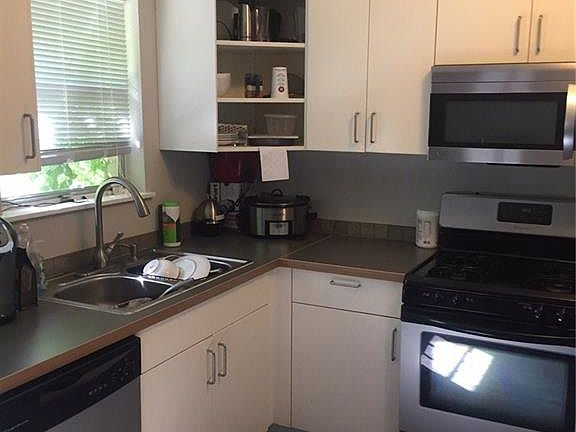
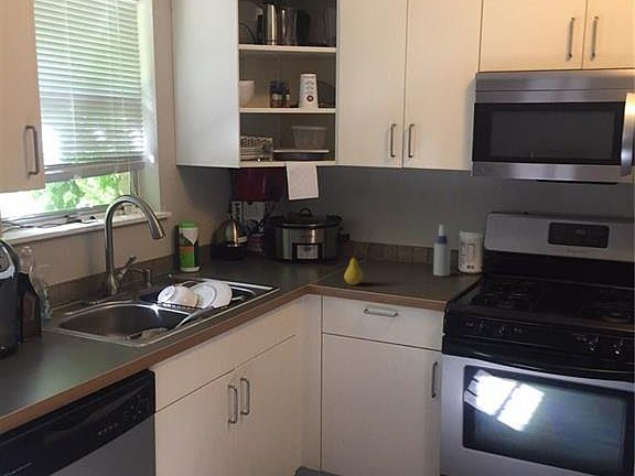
+ spray bottle (442, 249)
+ fruit (353, 268)
